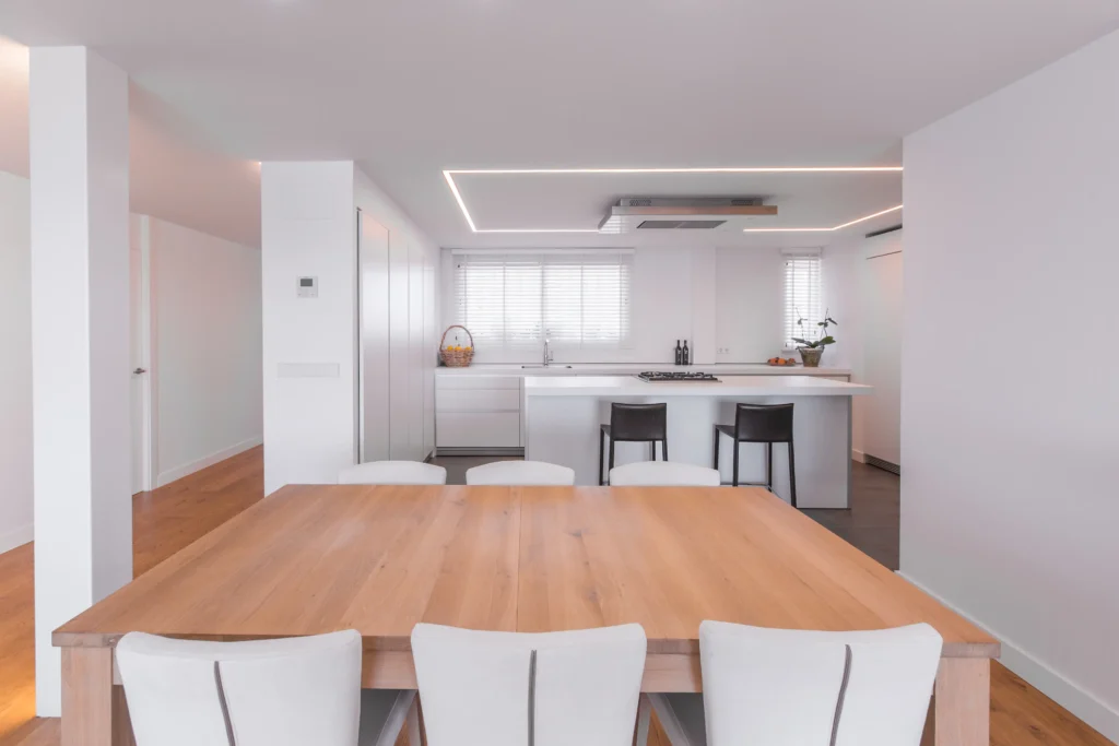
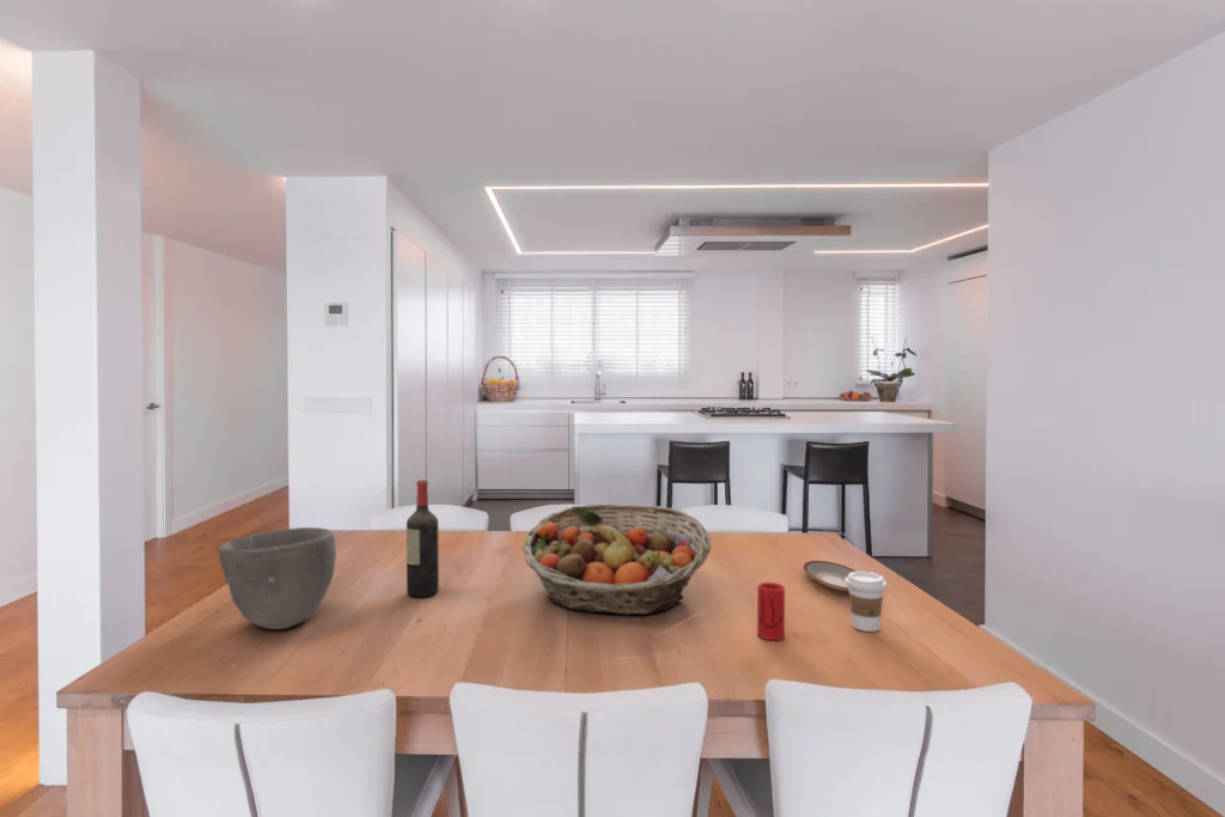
+ bowl (280, 578)
+ coffee cup (865, 600)
+ wine bottle (422, 536)
+ plate (834, 578)
+ cup (770, 610)
+ fruit basket (615, 554)
